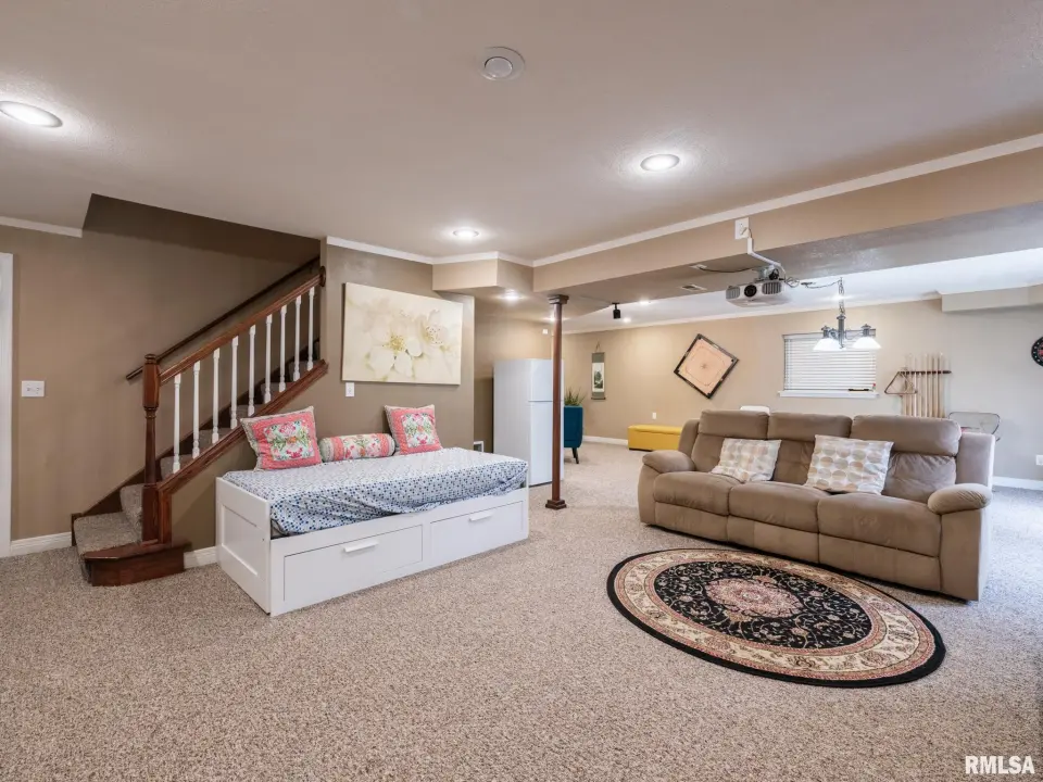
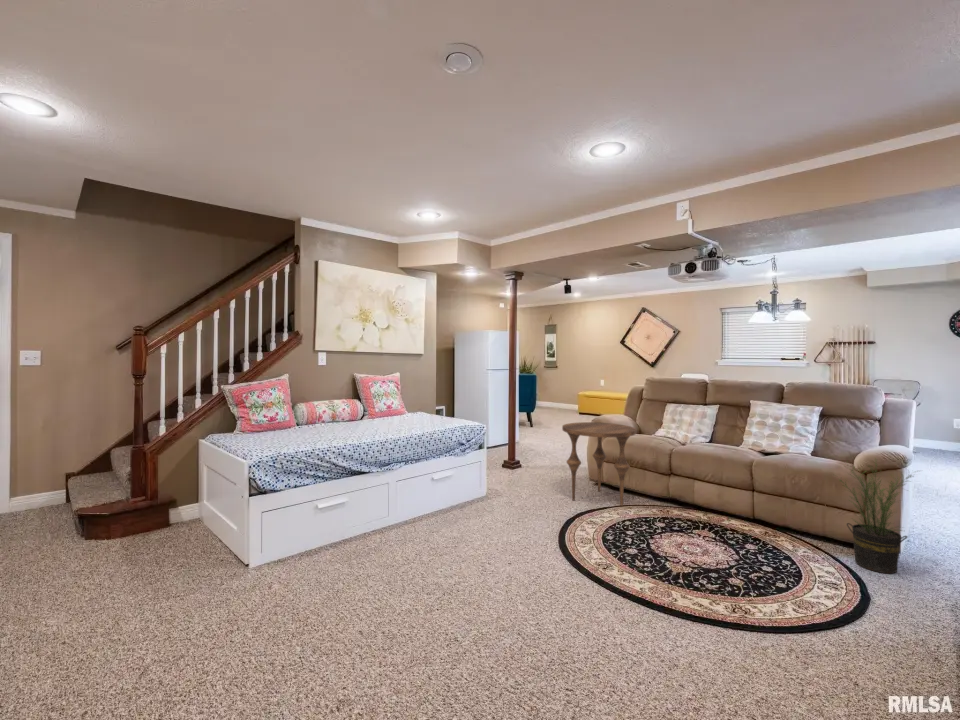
+ side table (598, 463)
+ potted plant (874, 512)
